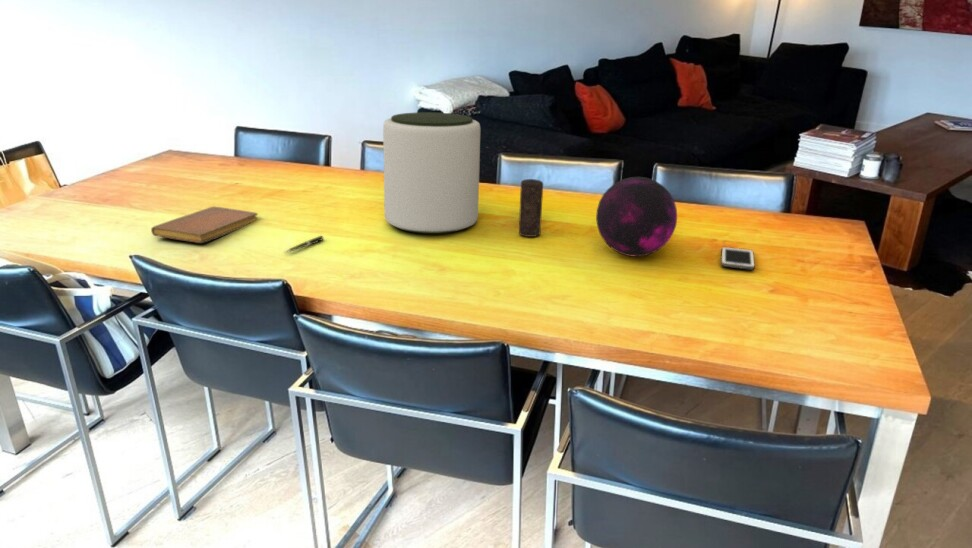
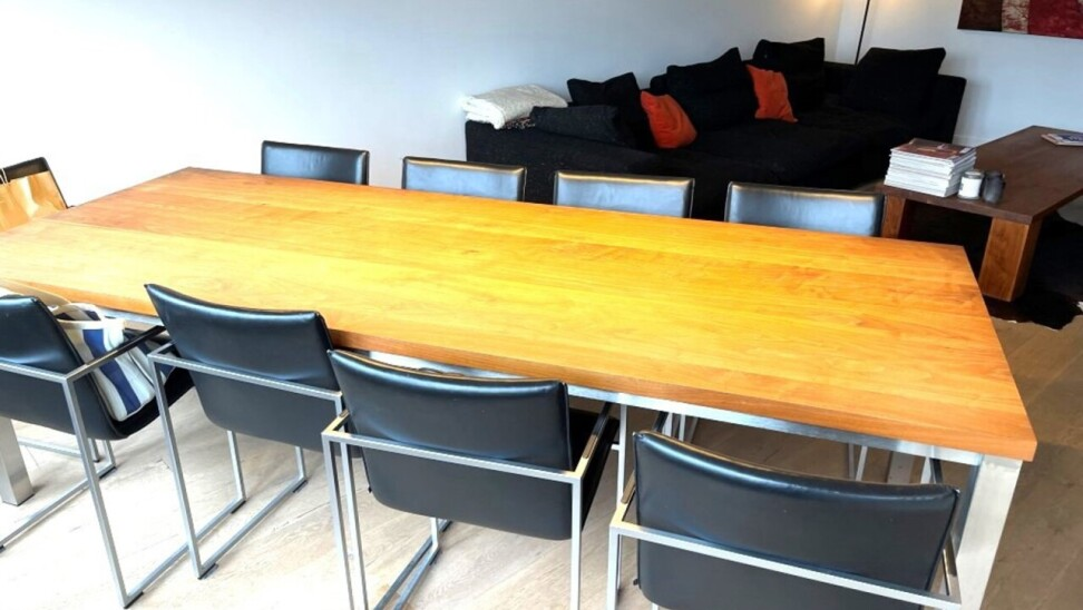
- pen (303, 244)
- candle (530, 207)
- notebook (207, 223)
- cell phone (737, 258)
- decorative orb (636, 216)
- plant pot (431, 171)
